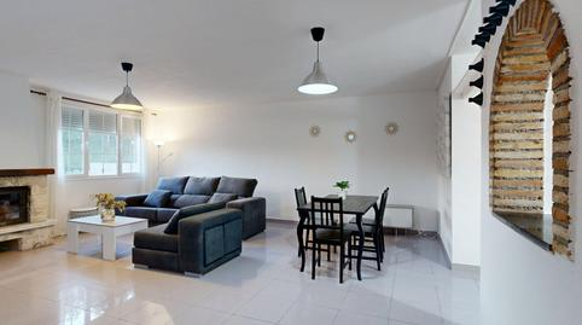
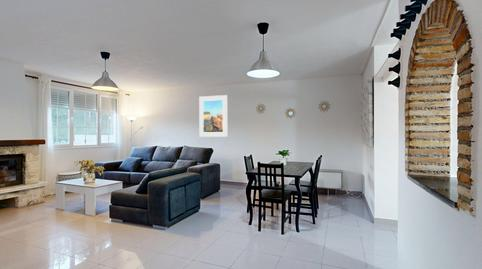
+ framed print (213, 116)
